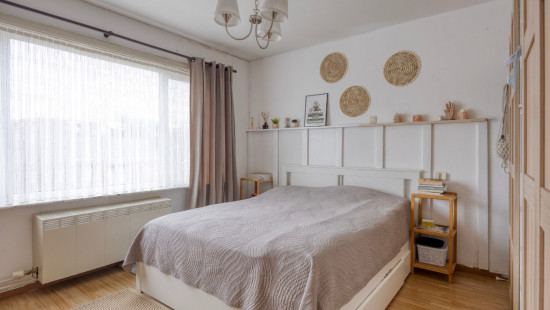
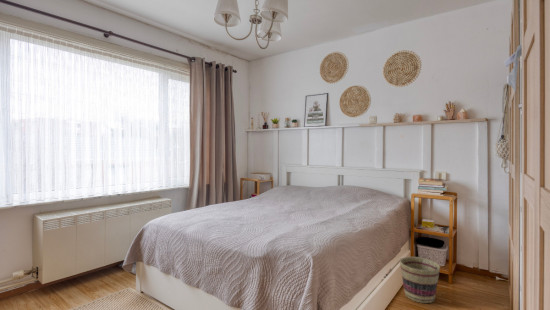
+ basket (419, 279)
